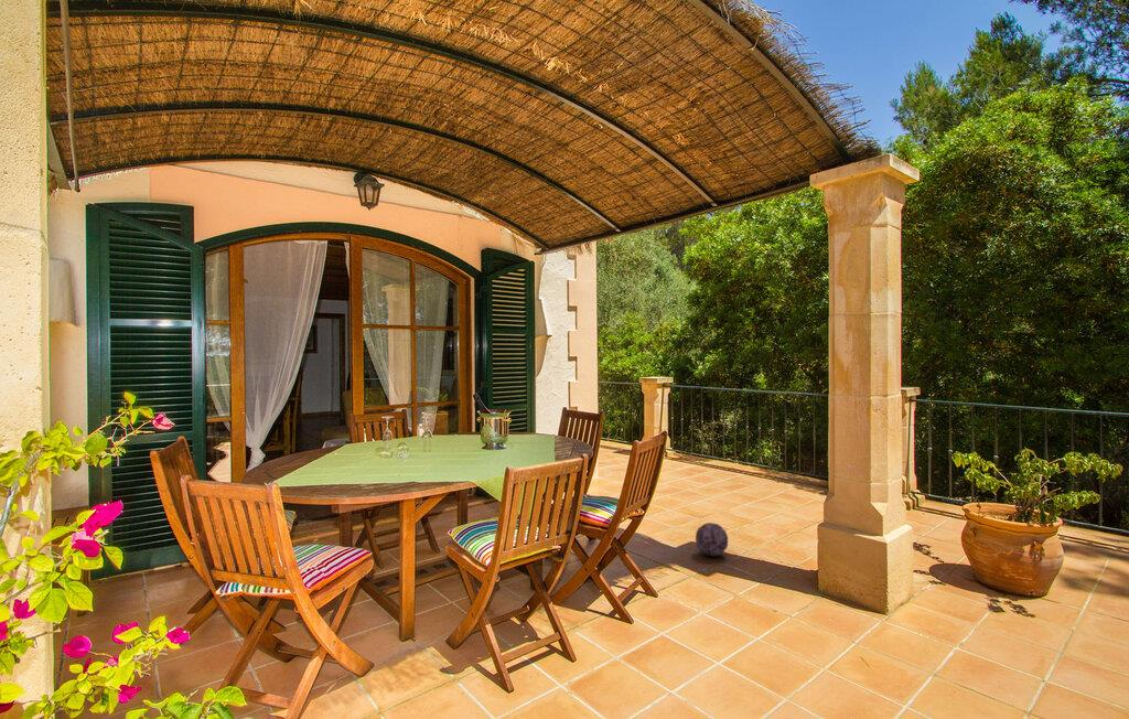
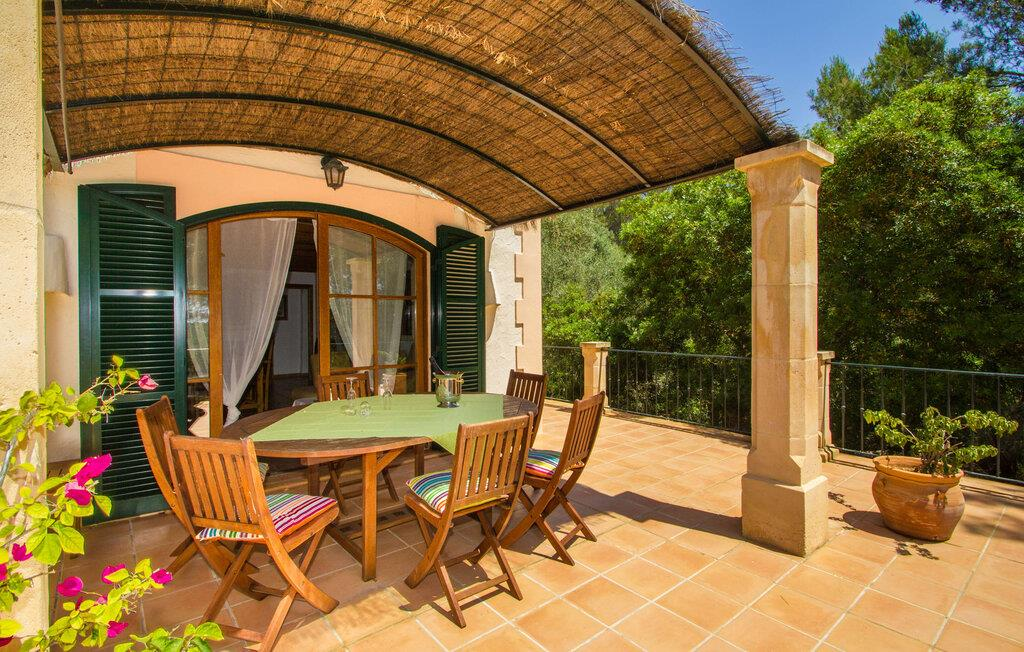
- decorative ball (711, 539)
